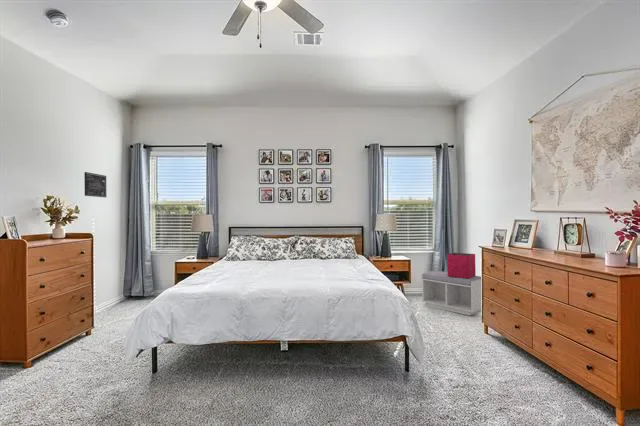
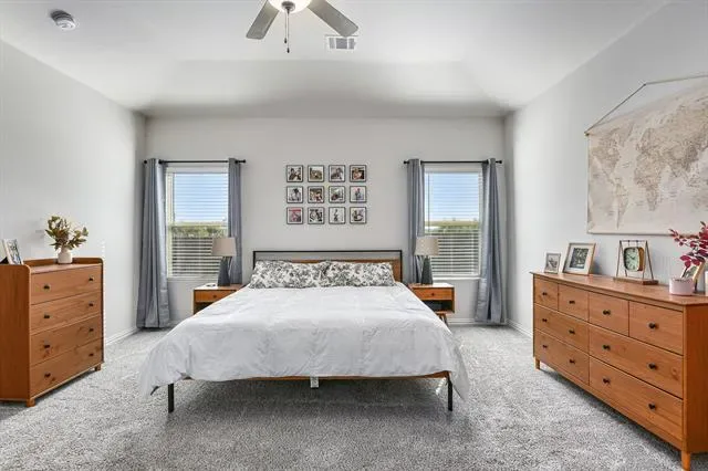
- wall art (95, 185)
- storage bin (461, 264)
- bench (452, 291)
